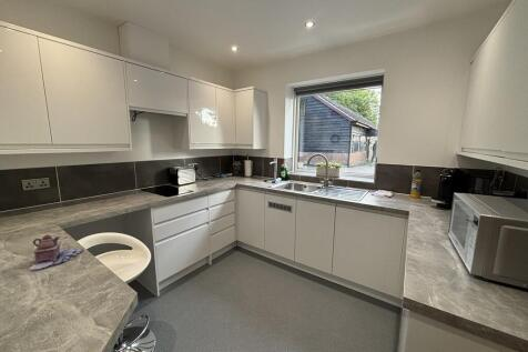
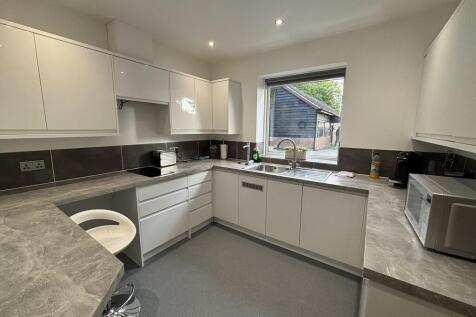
- teapot (49, 247)
